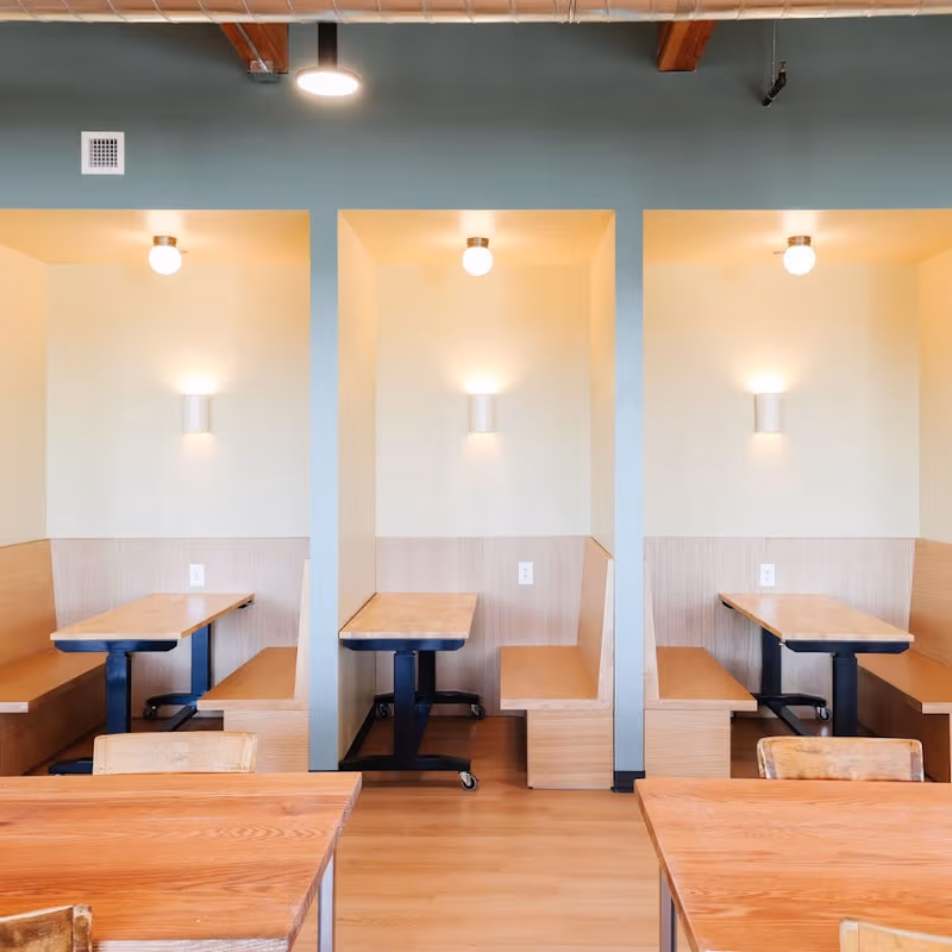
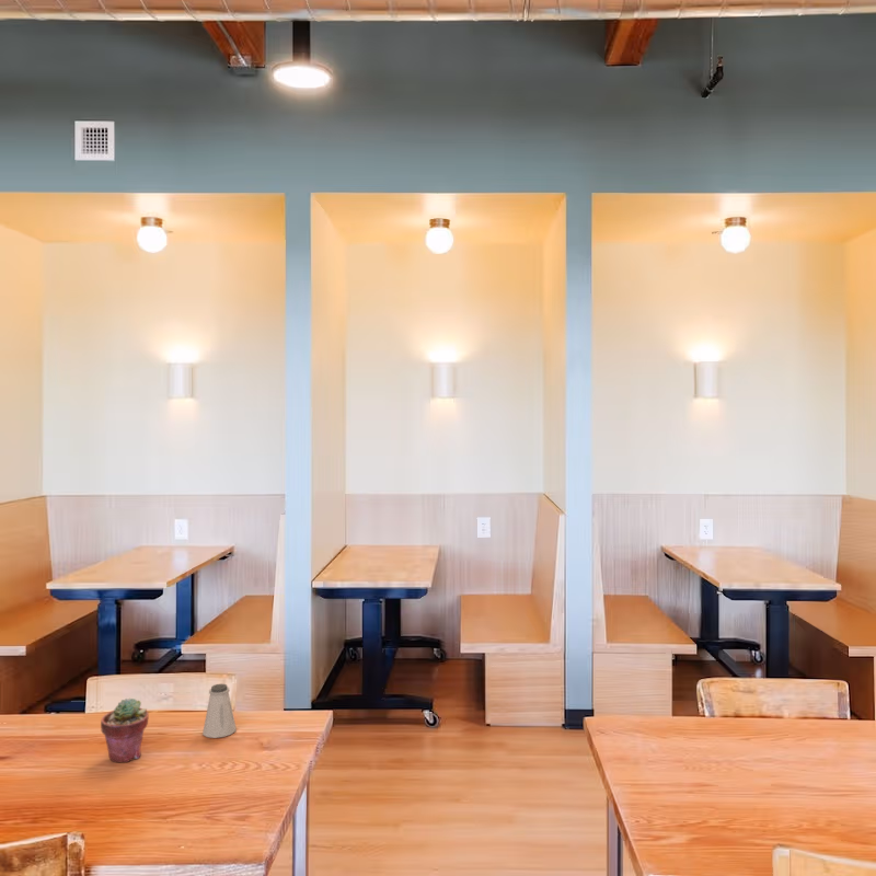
+ saltshaker (219, 708)
+ potted succulent (125, 727)
